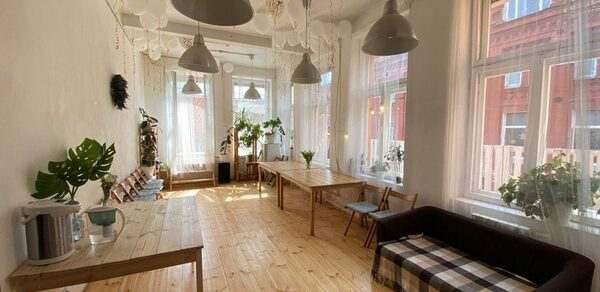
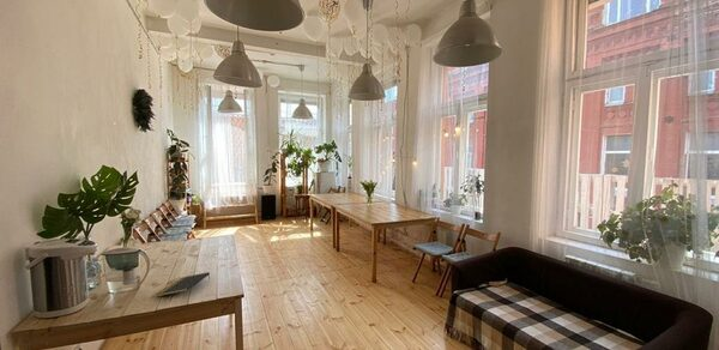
+ notepad (185, 283)
